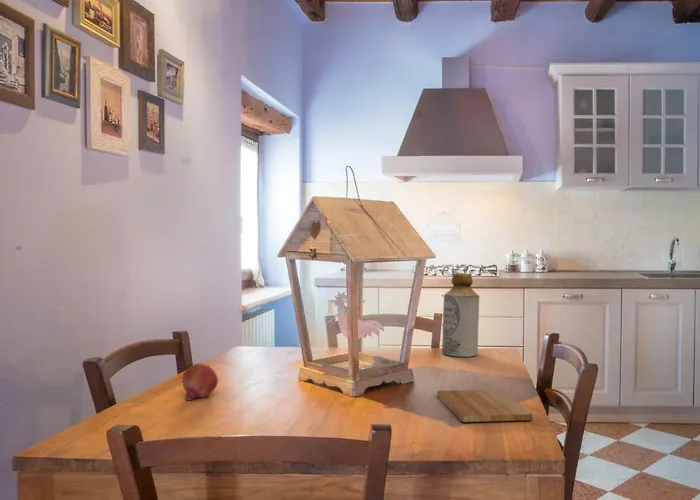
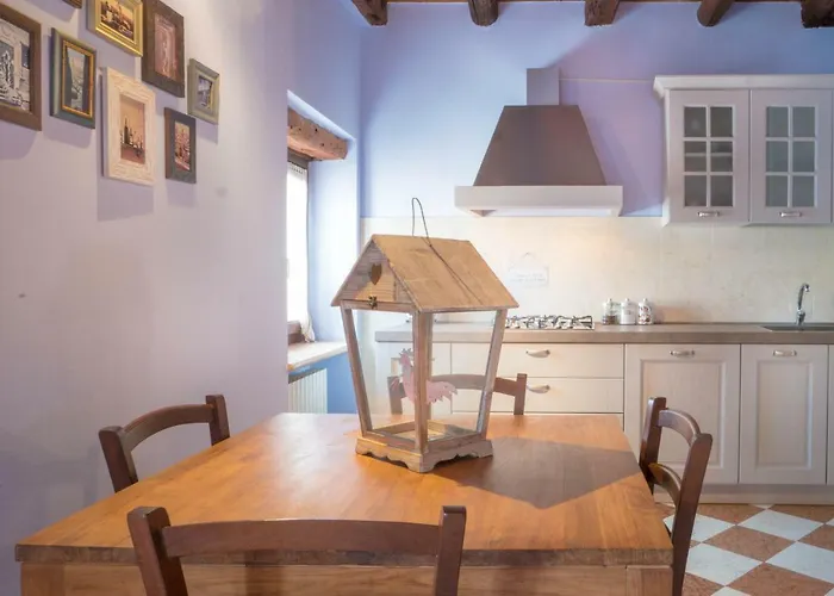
- fruit (199, 380)
- cutting board (481, 404)
- bottle (460, 313)
